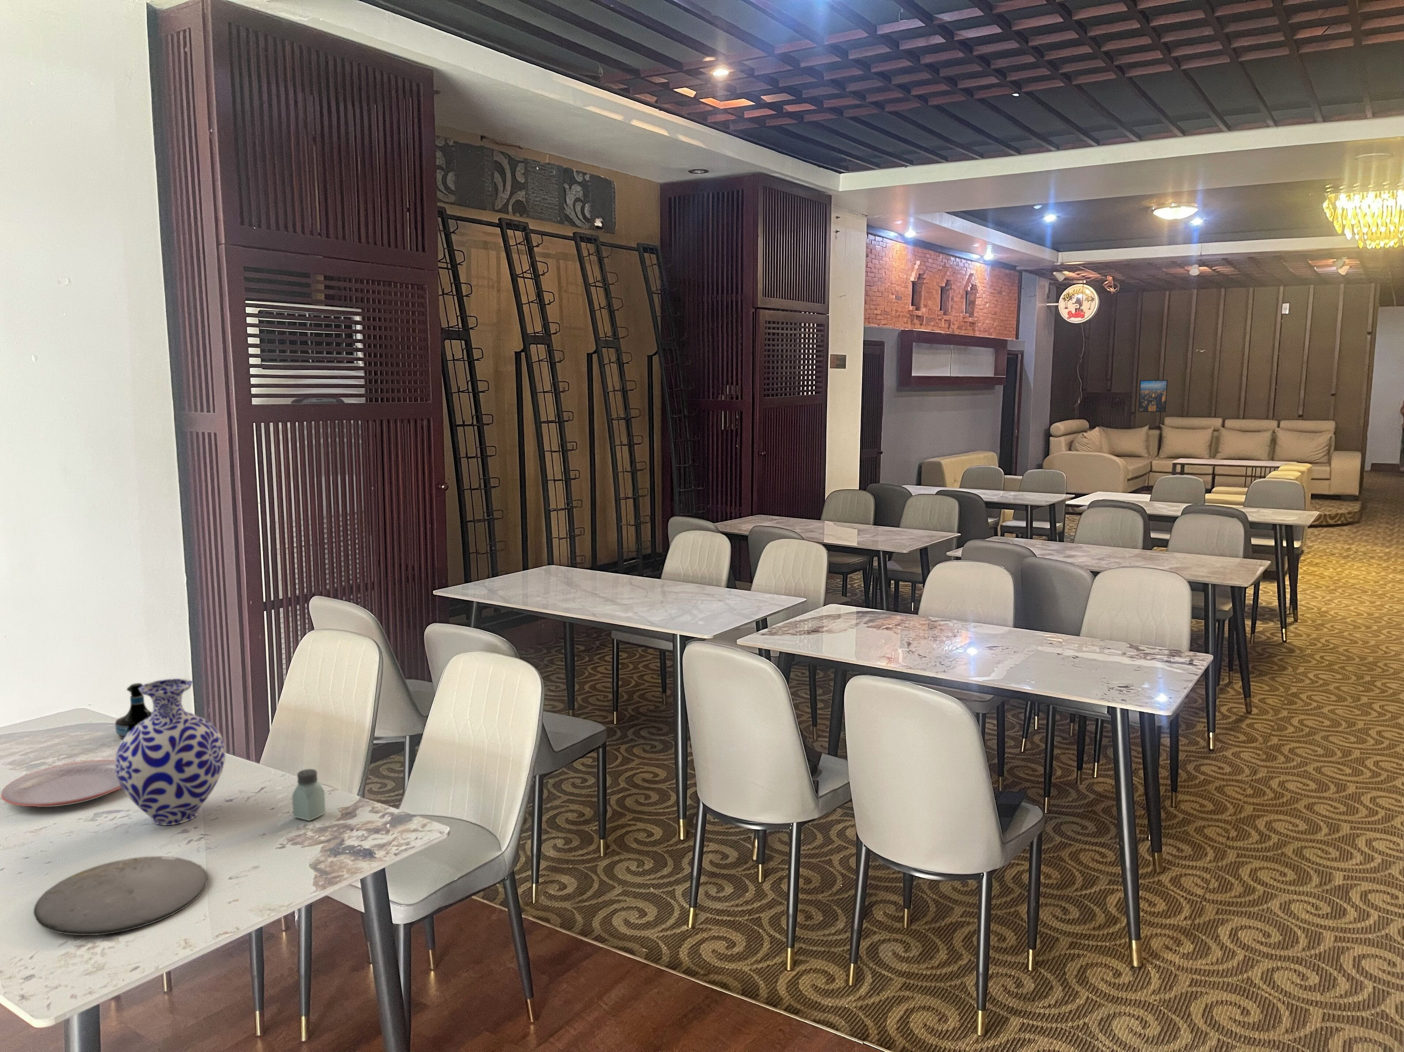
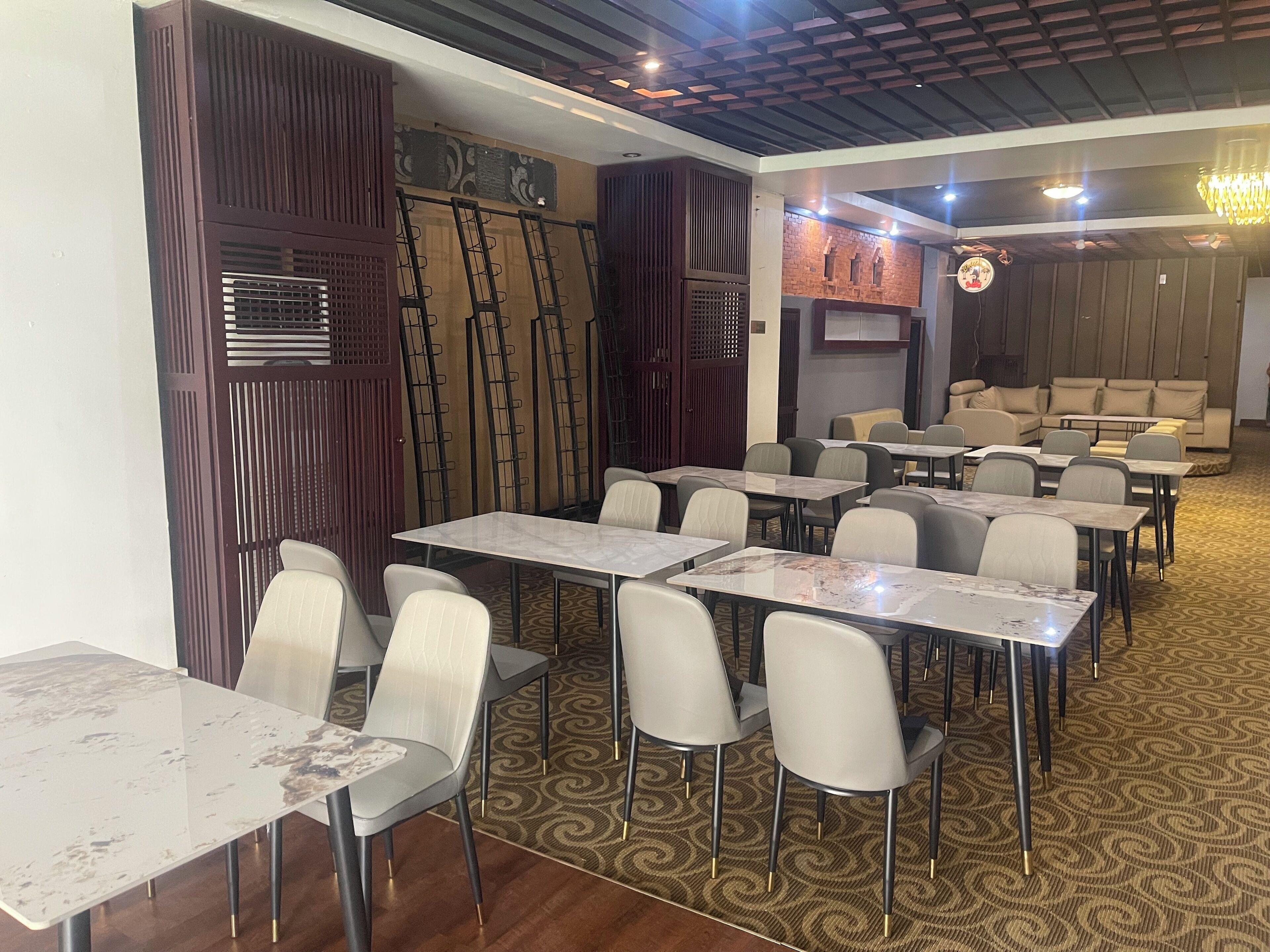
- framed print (1153, 396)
- saltshaker (308, 793)
- plate (72, 786)
- plate (124, 893)
- tequila bottle (138, 708)
- vase (170, 751)
